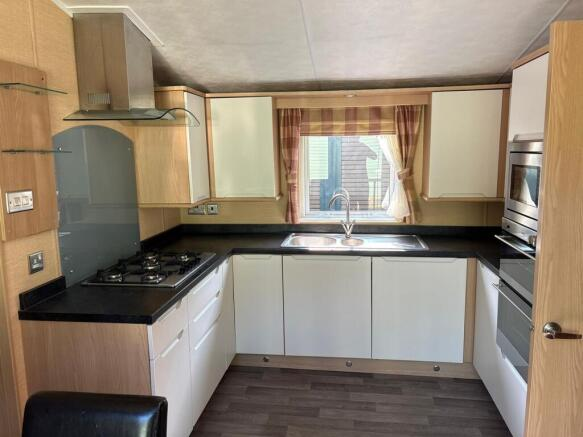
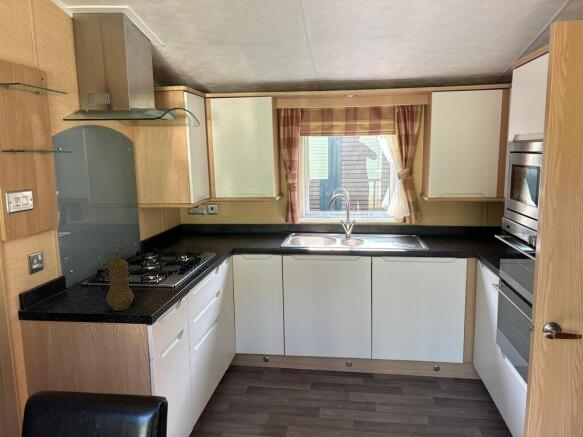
+ pepper mill (119, 278)
